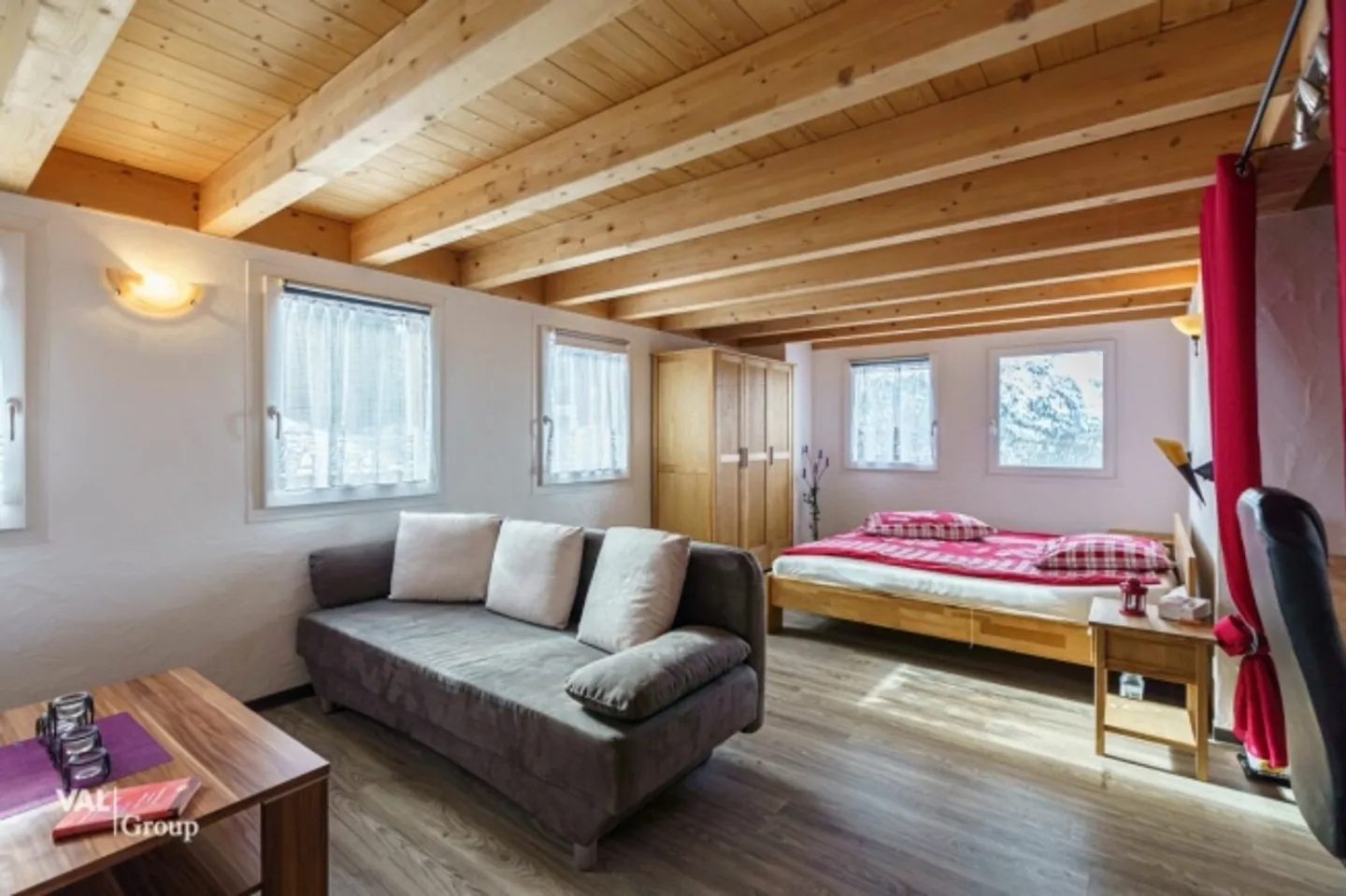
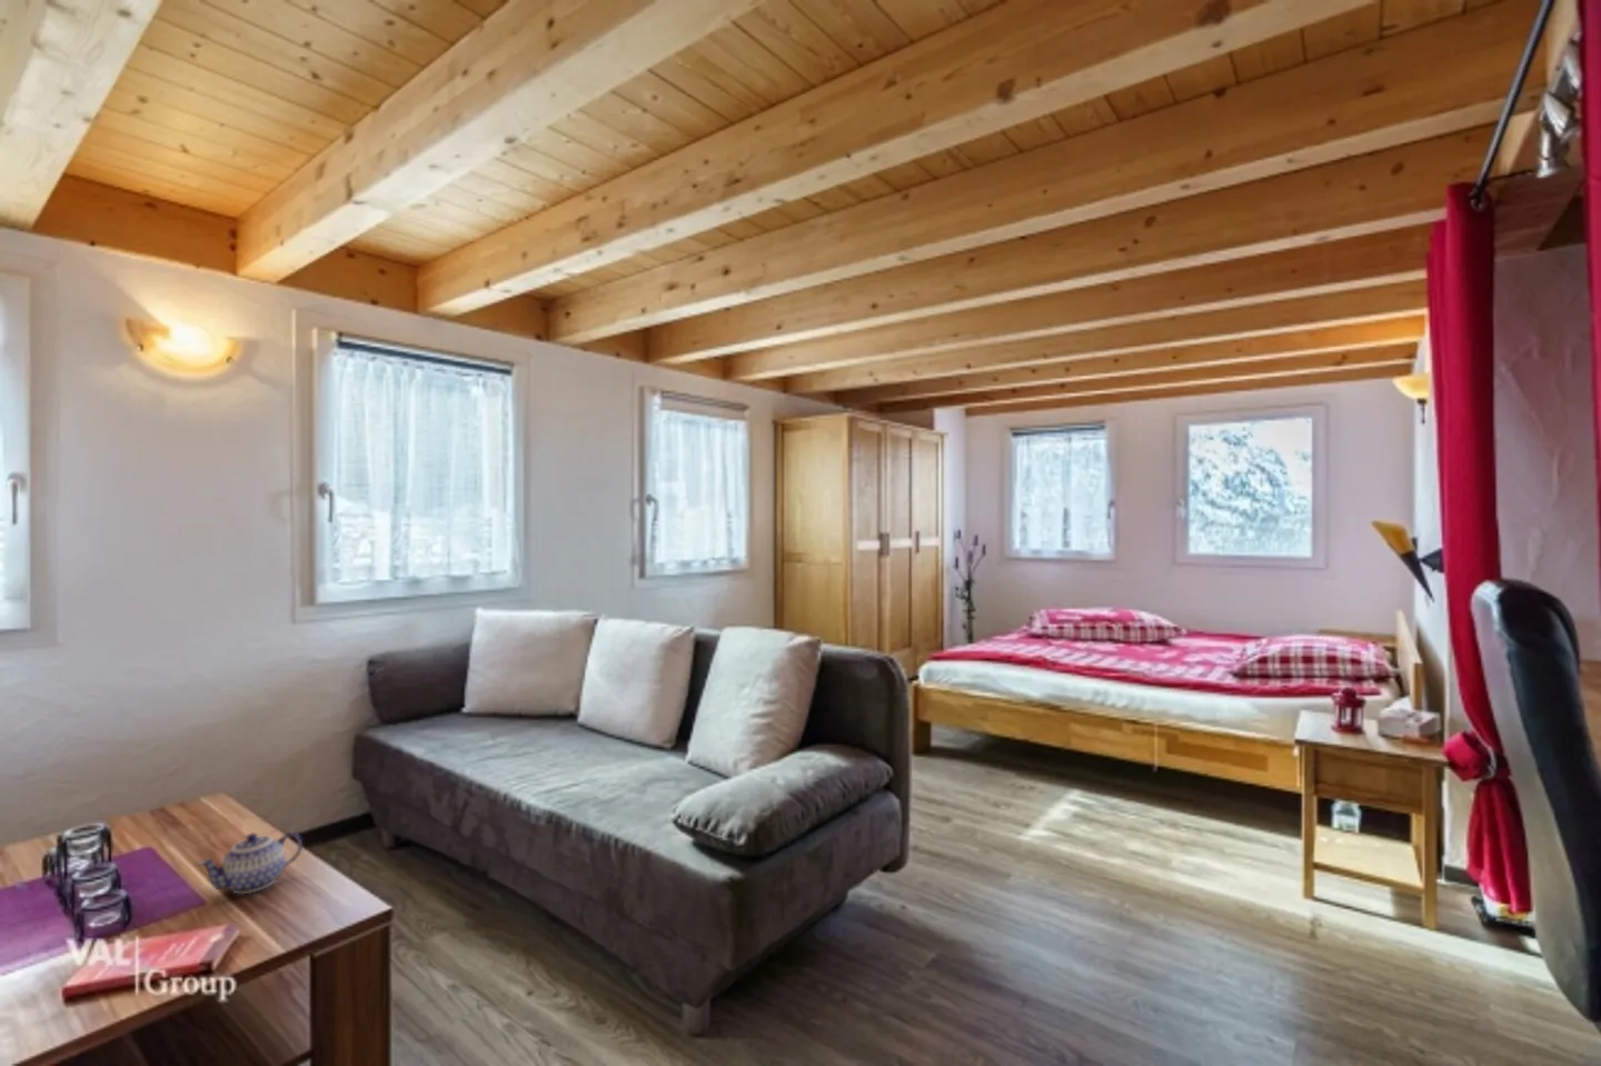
+ teapot (252, 859)
